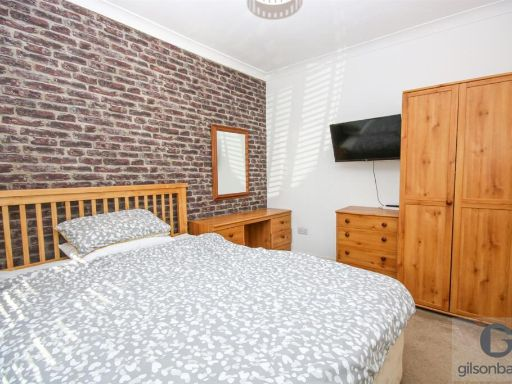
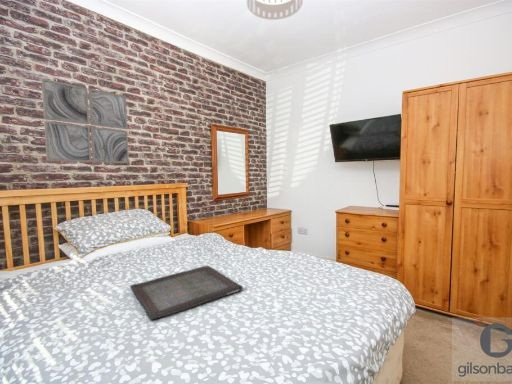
+ serving tray (185, 286)
+ wall art (90, 124)
